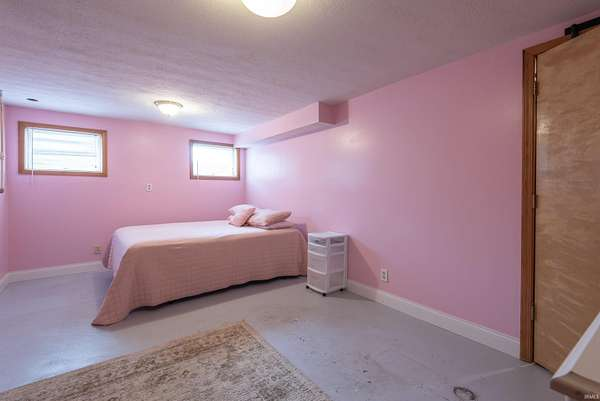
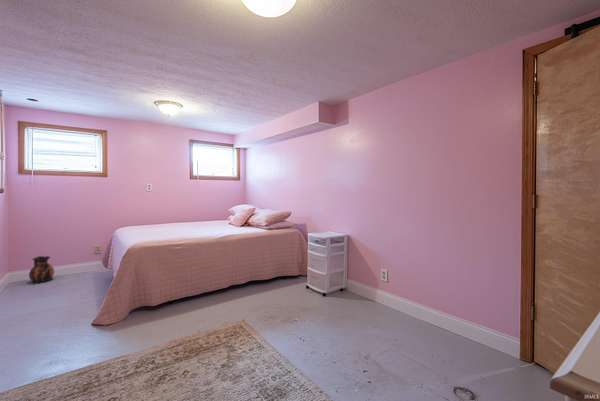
+ ceramic jug (41, 268)
